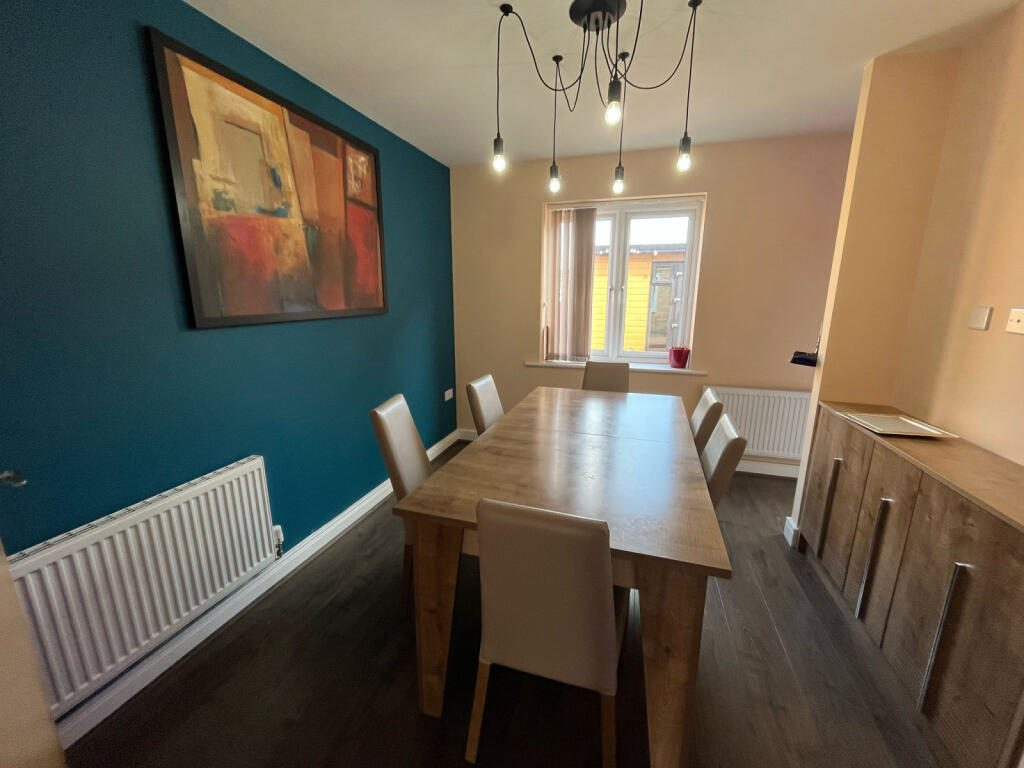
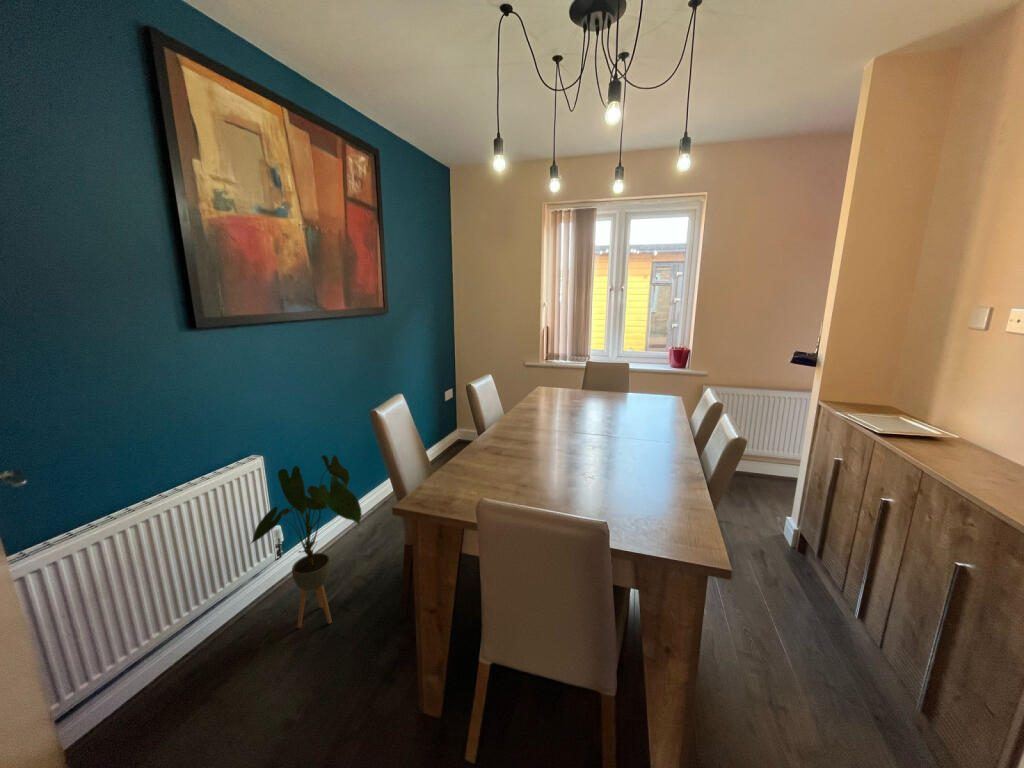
+ house plant (317, 541)
